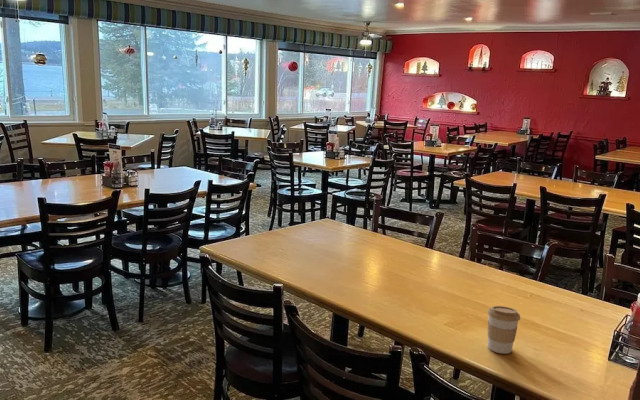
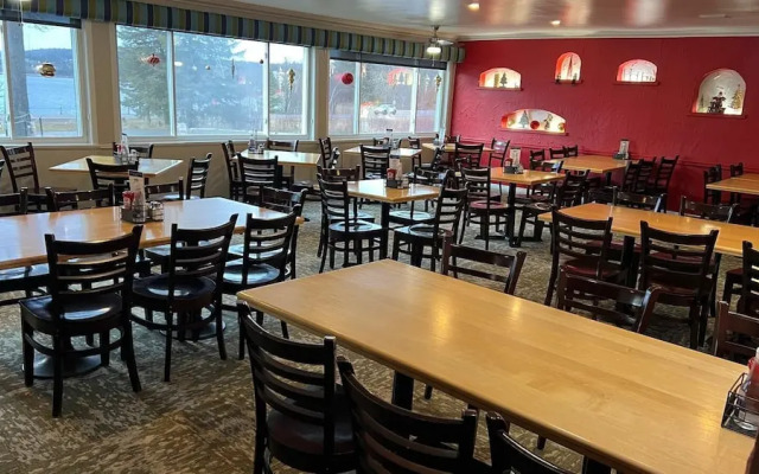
- coffee cup (502, 328)
